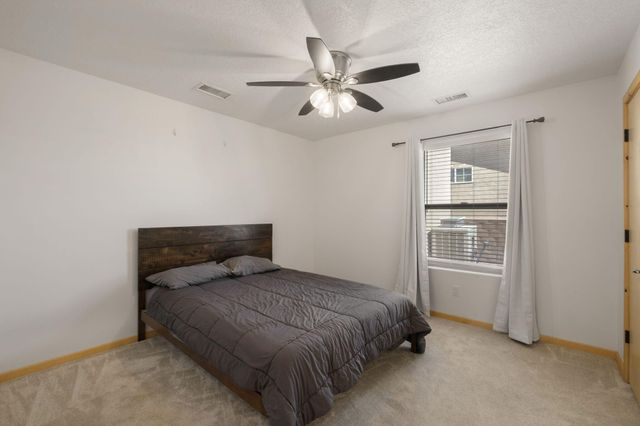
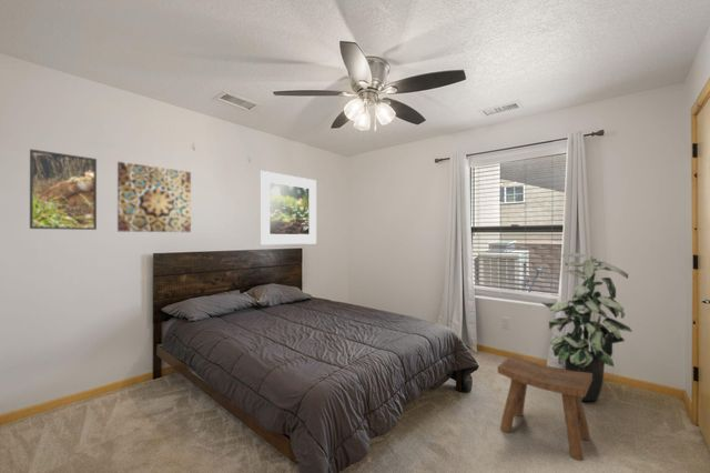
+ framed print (290, 210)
+ stool (547, 390)
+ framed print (64, 191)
+ wall art (156, 199)
+ indoor plant (582, 323)
